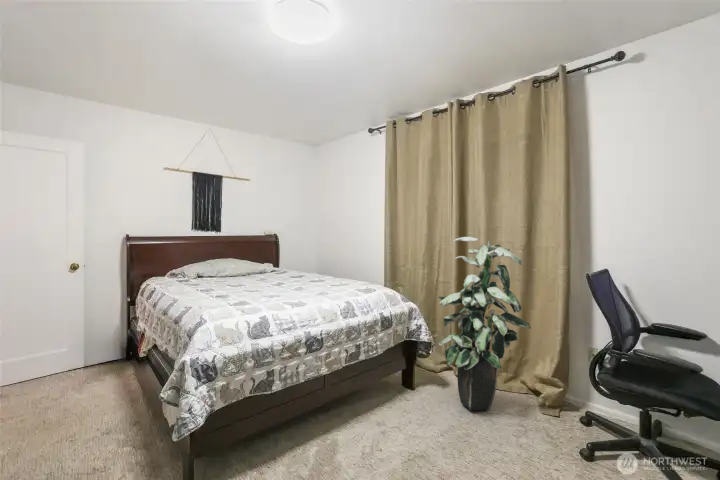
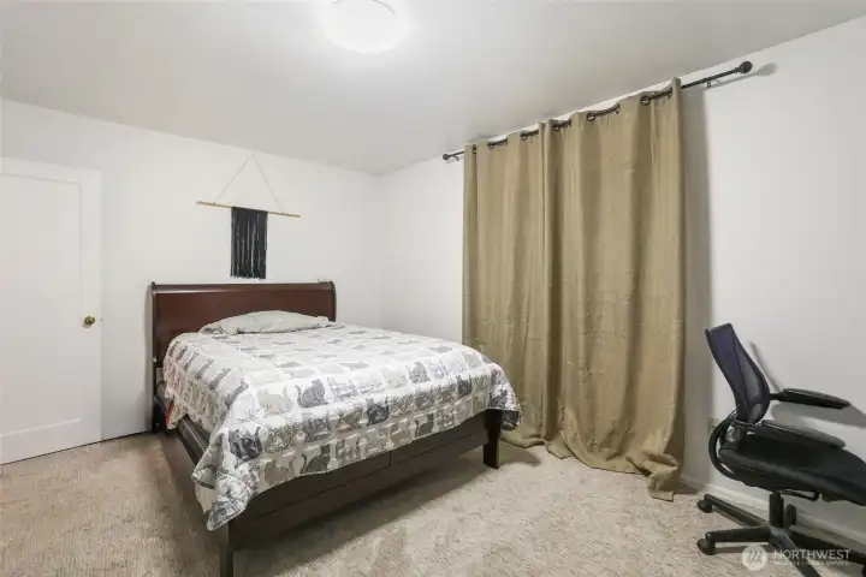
- indoor plant (477, 319)
